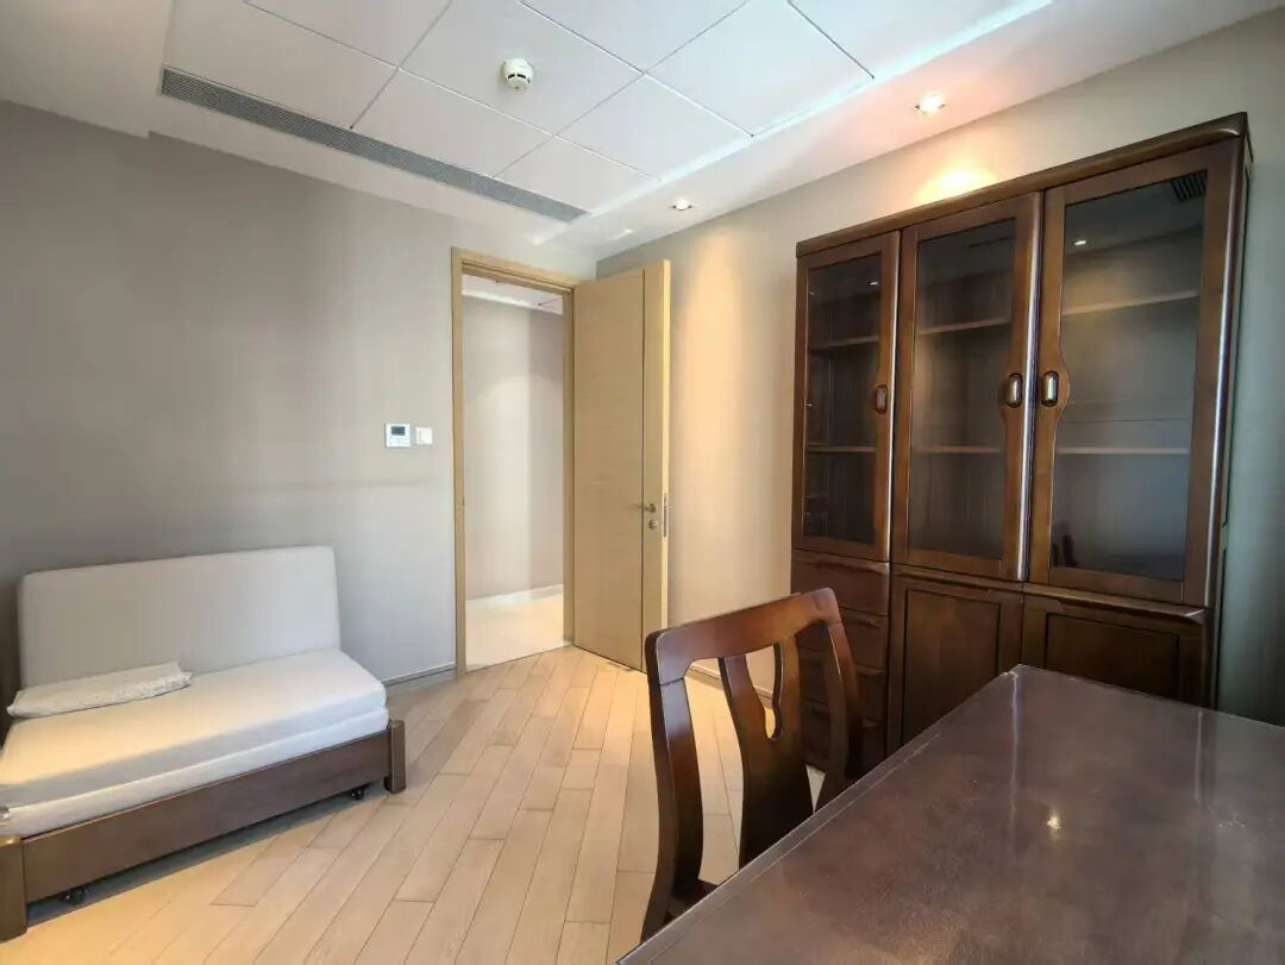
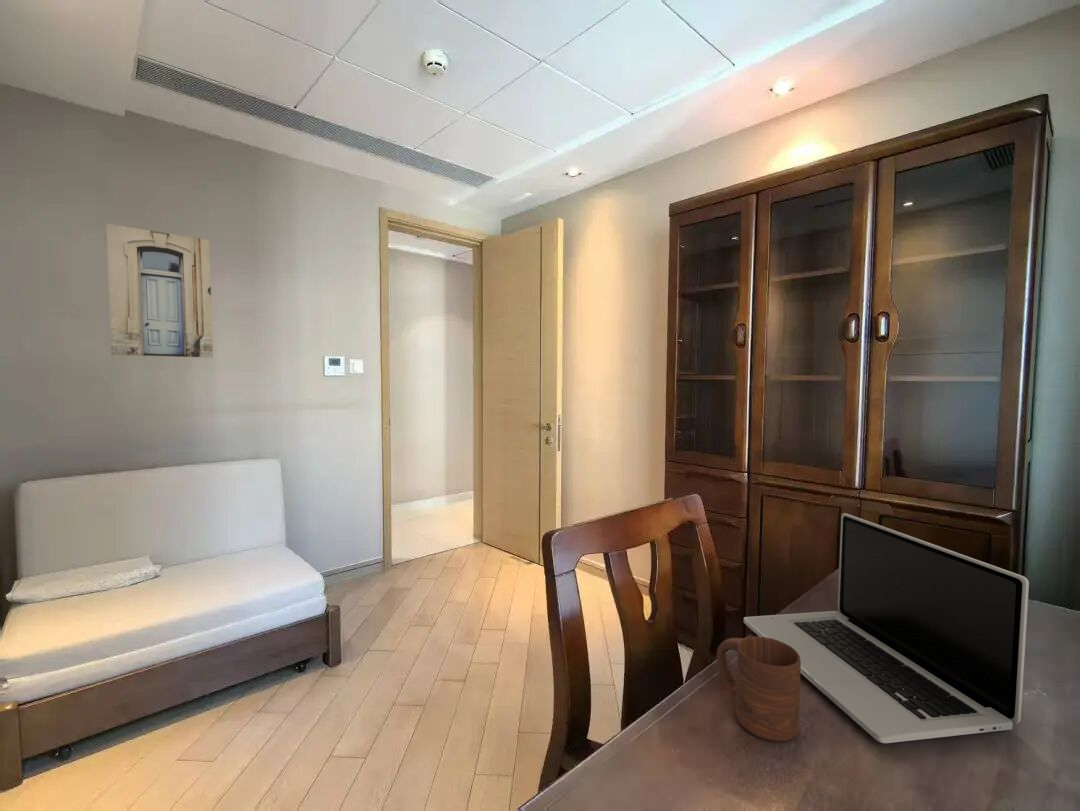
+ wall art (162, 295)
+ laptop (858, 605)
+ cup (757, 684)
